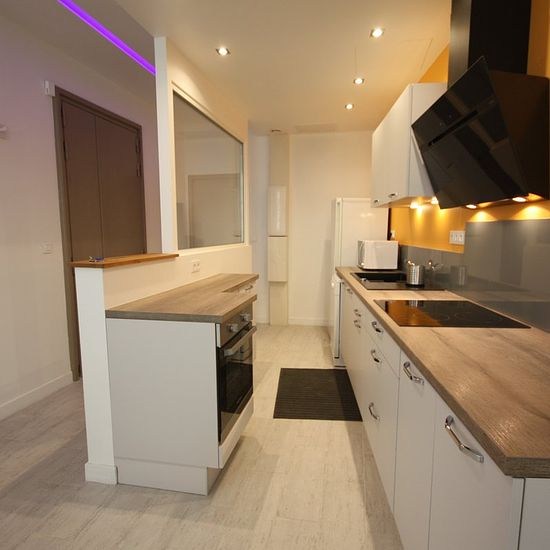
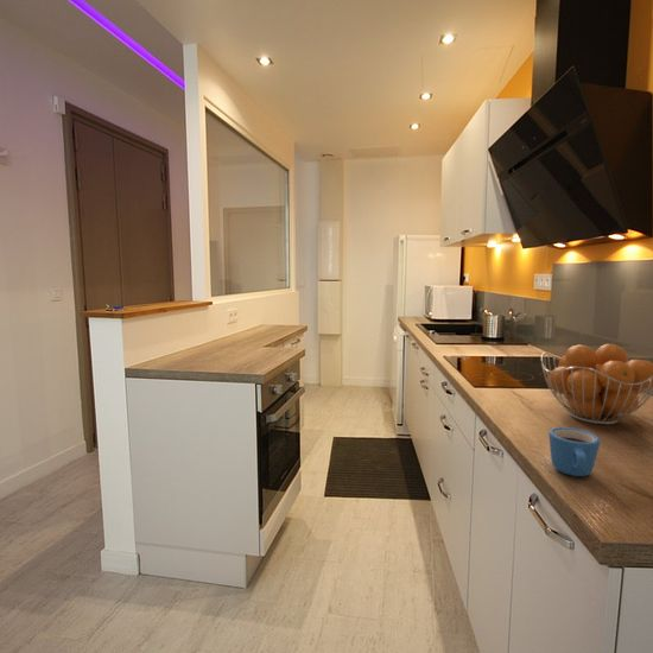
+ mug (573, 455)
+ fruit basket (596, 381)
